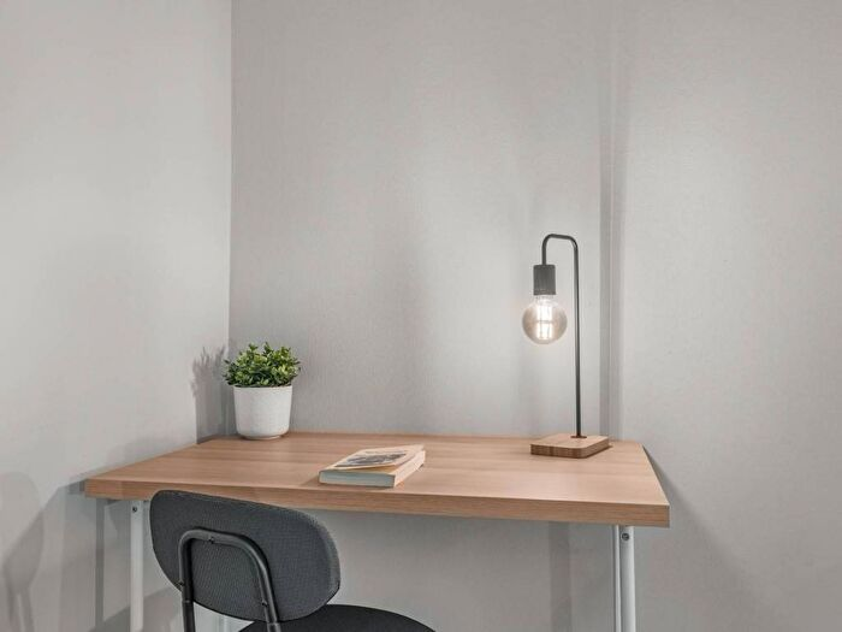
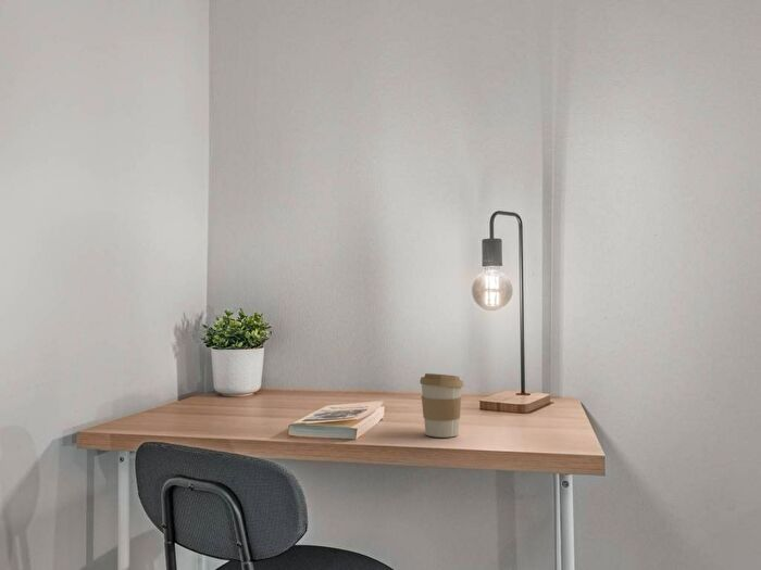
+ coffee cup (441, 403)
